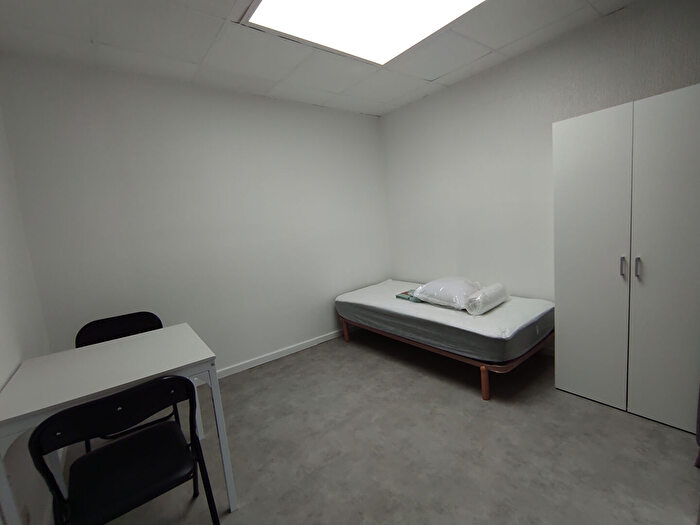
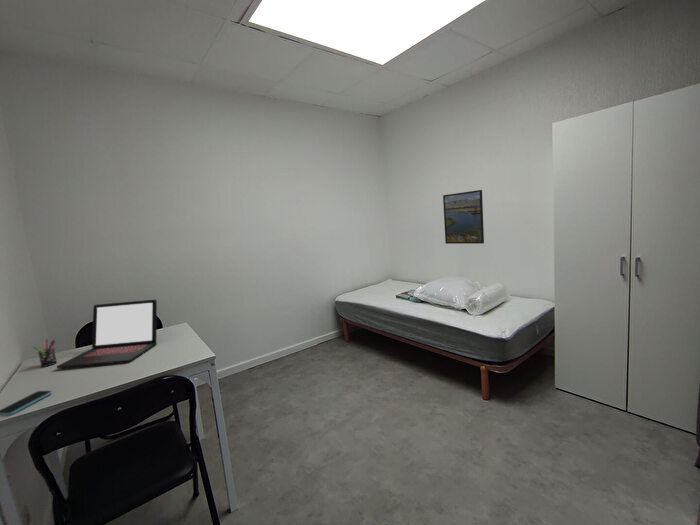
+ pen holder (45, 352)
+ smartphone (25, 402)
+ laptop (110, 331)
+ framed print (462, 218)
